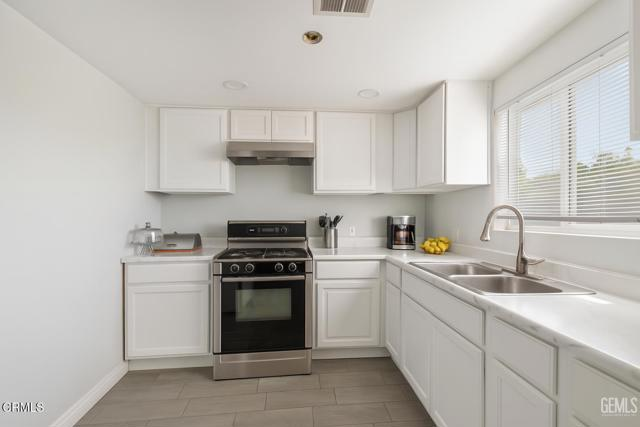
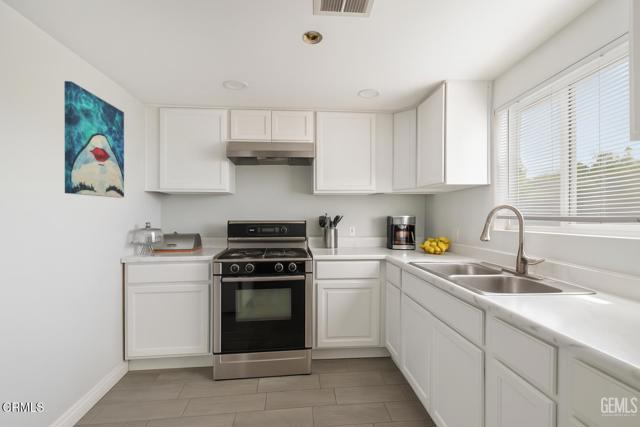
+ wall art (98, 147)
